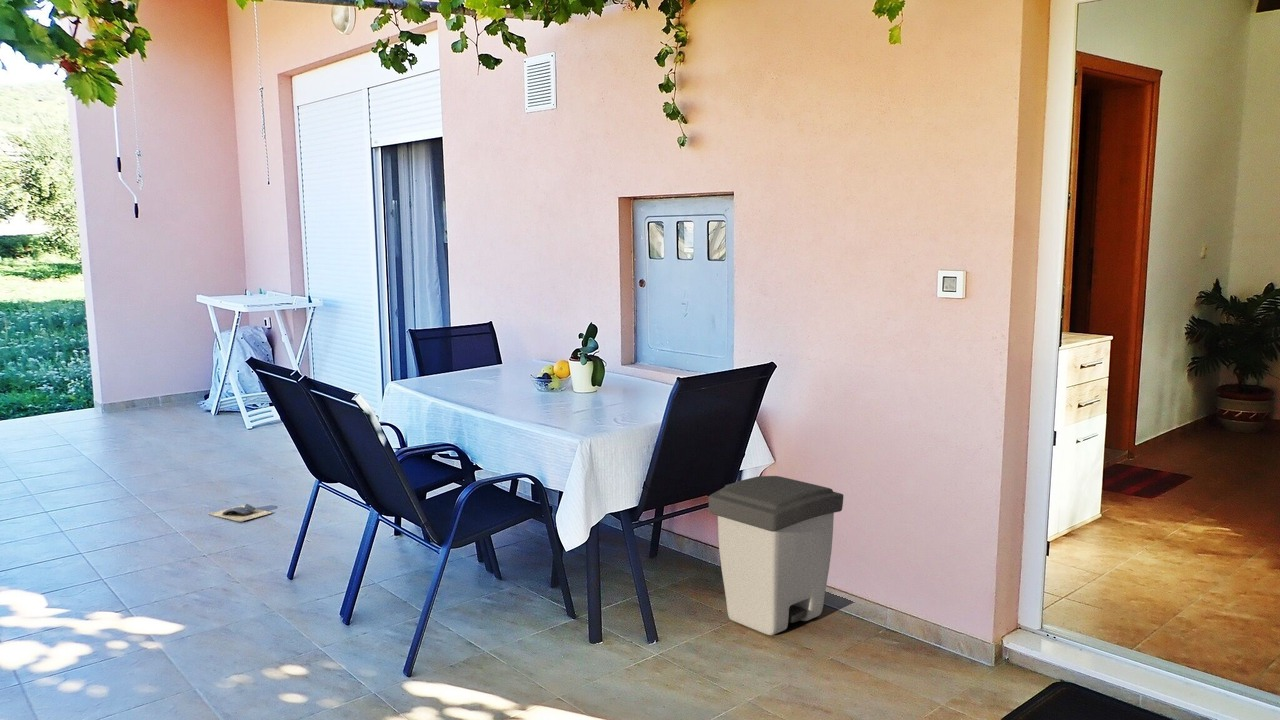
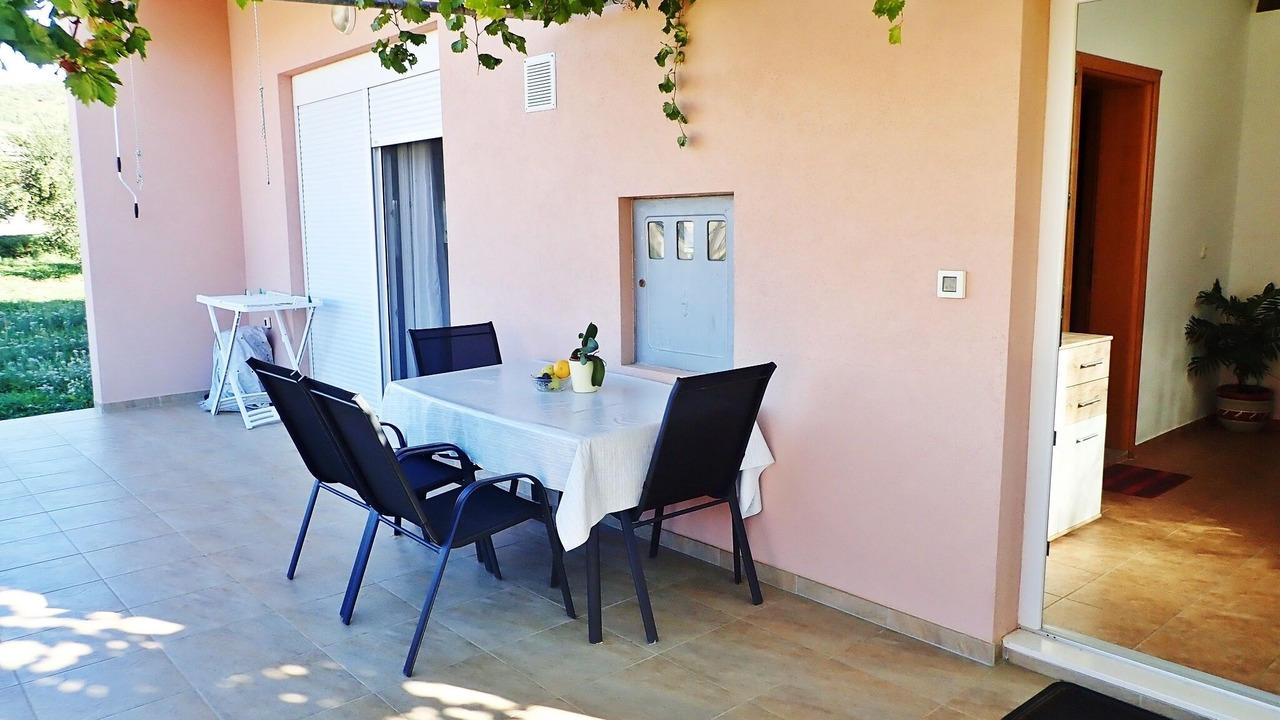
- trash can (773, 552)
- shoe (240, 510)
